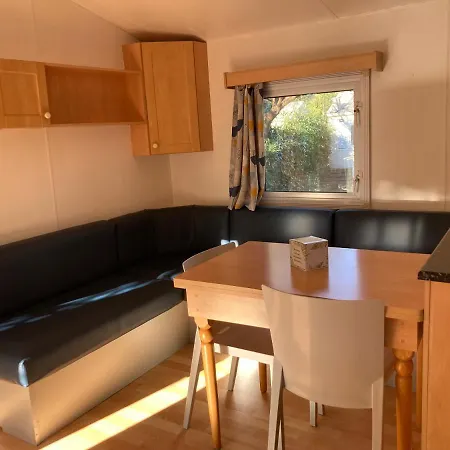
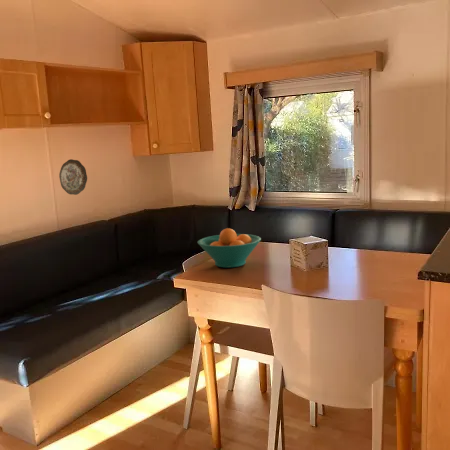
+ decorative plate (72, 177)
+ fruit bowl (229, 246)
